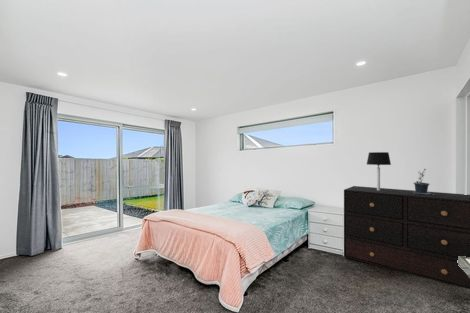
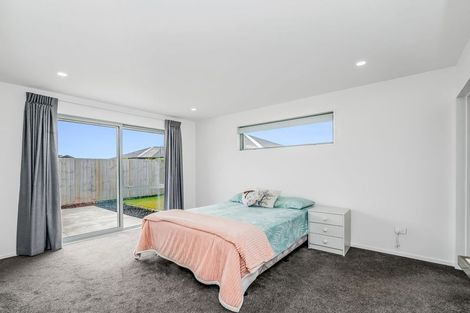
- dresser (406, 228)
- table lamp (378, 171)
- potted plant (421, 181)
